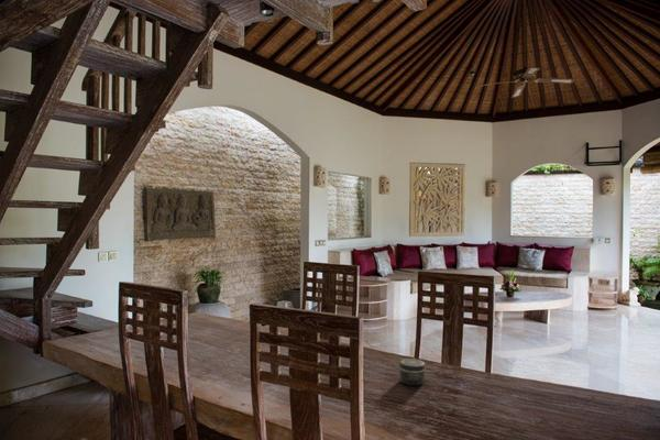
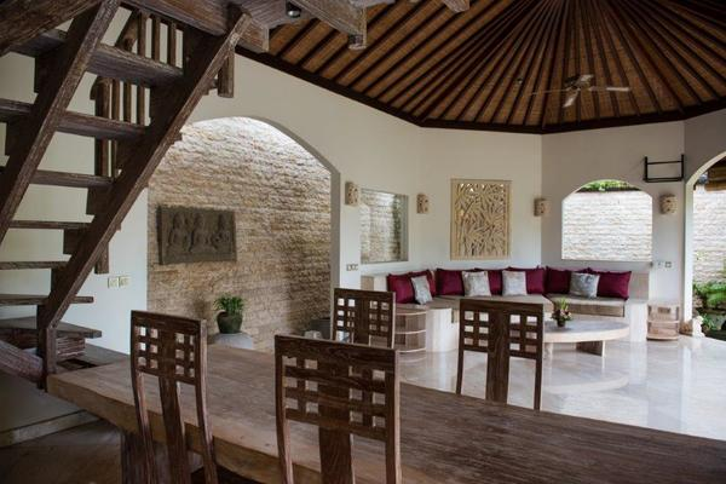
- jar (411, 372)
